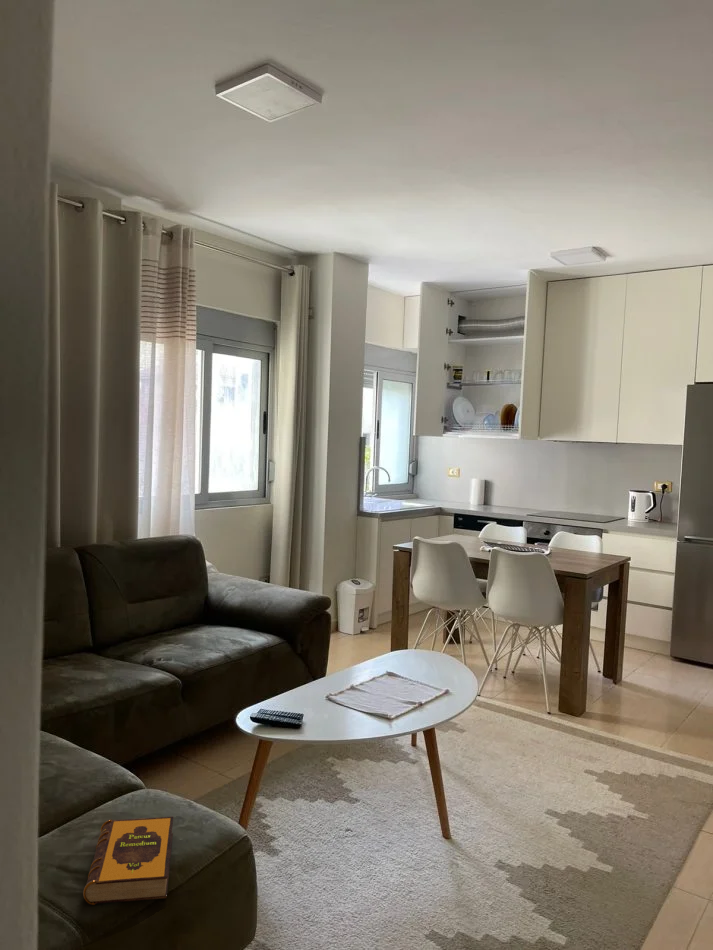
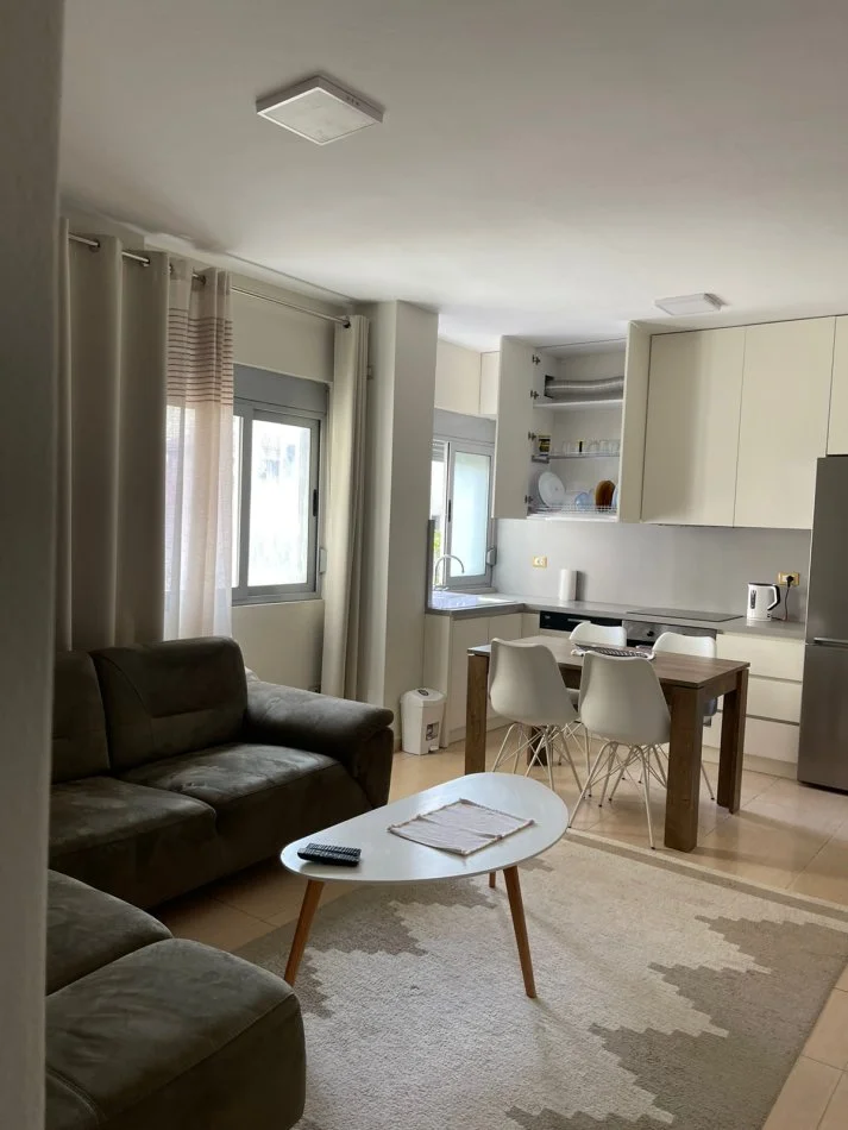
- hardback book (131, 857)
